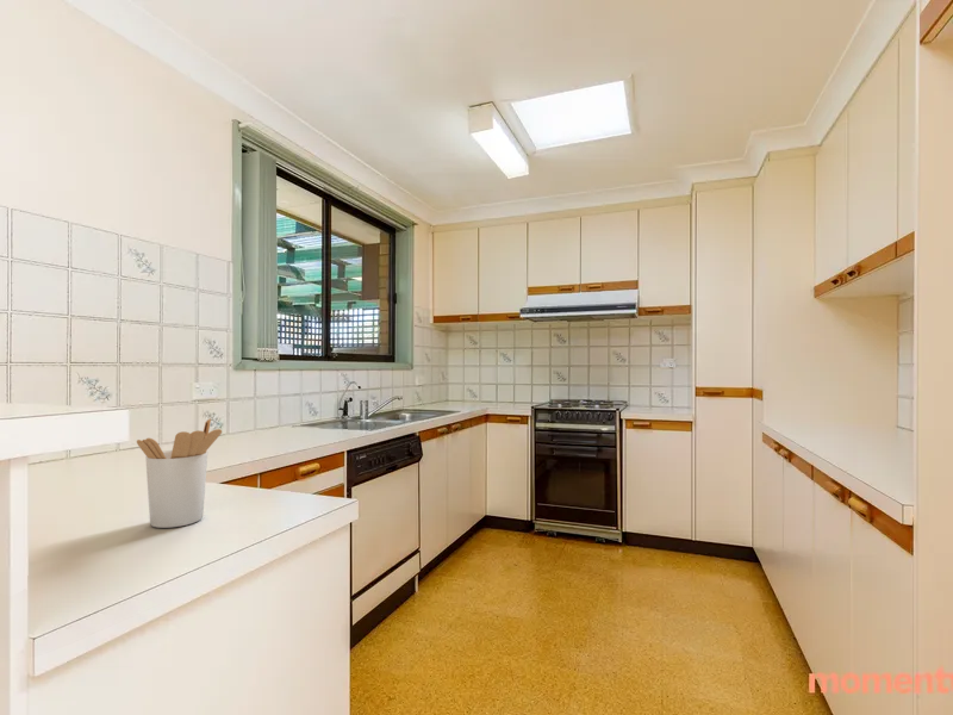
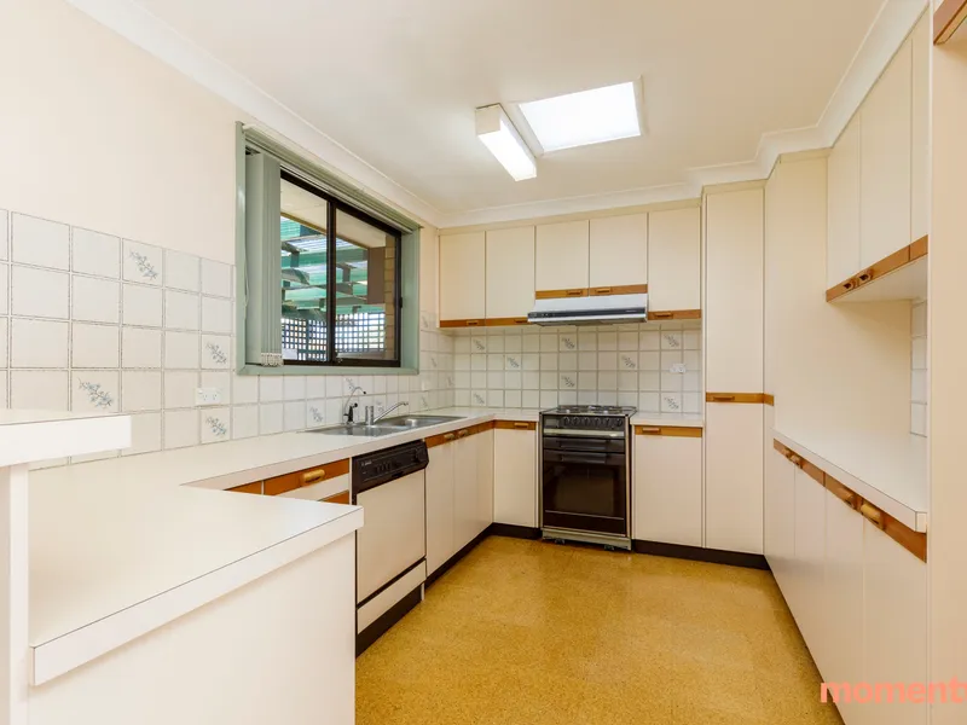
- utensil holder (183, 472)
